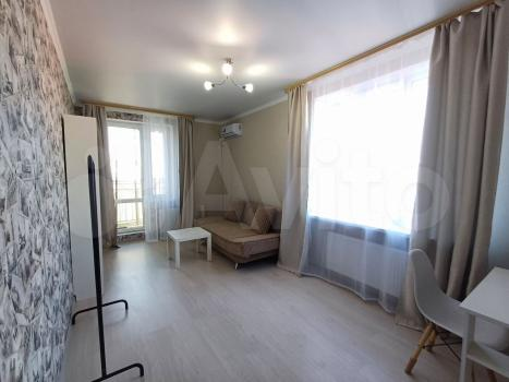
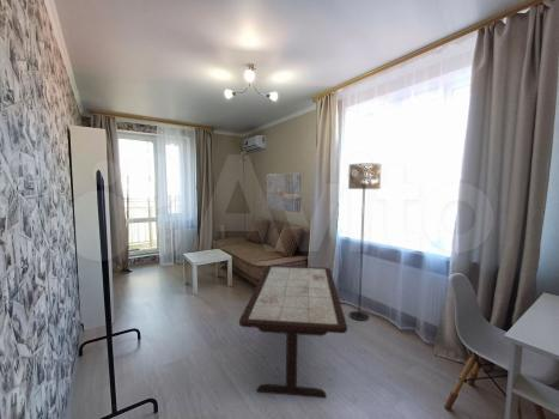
+ floor lamp (361, 242)
+ coffee table (294, 314)
+ wall art (281, 192)
